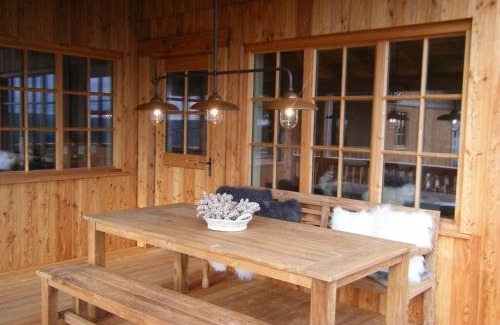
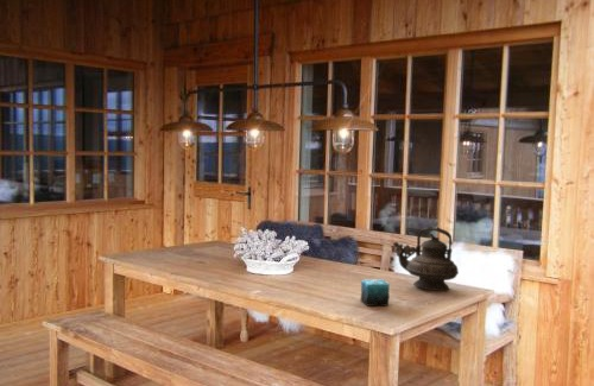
+ candle (374, 287)
+ teapot (424, 255)
